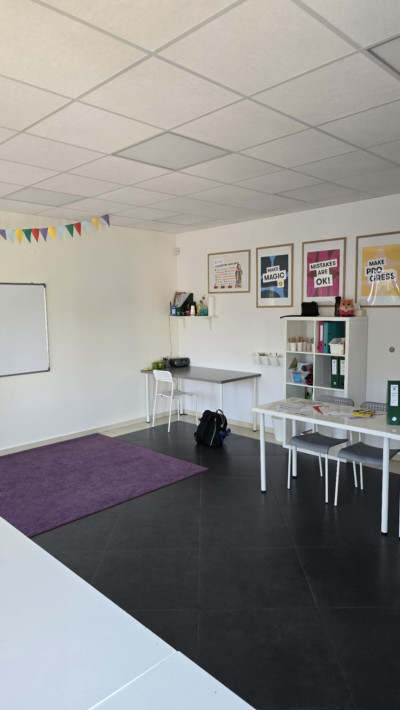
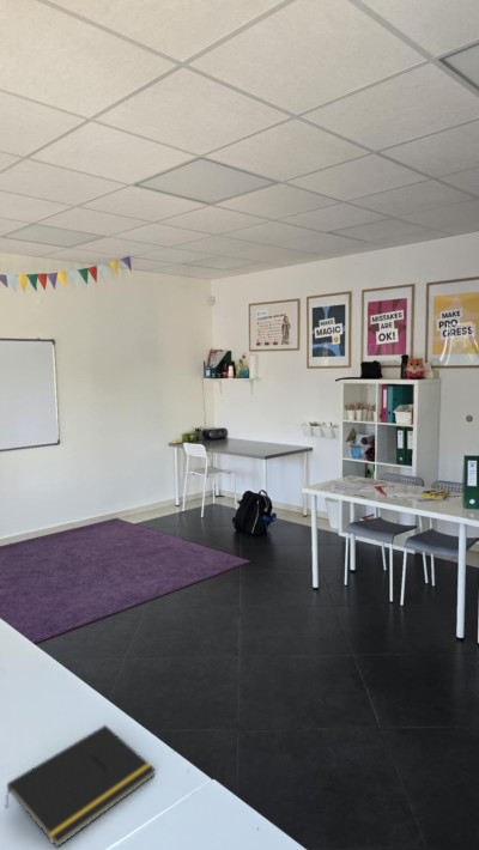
+ notepad (84, 778)
